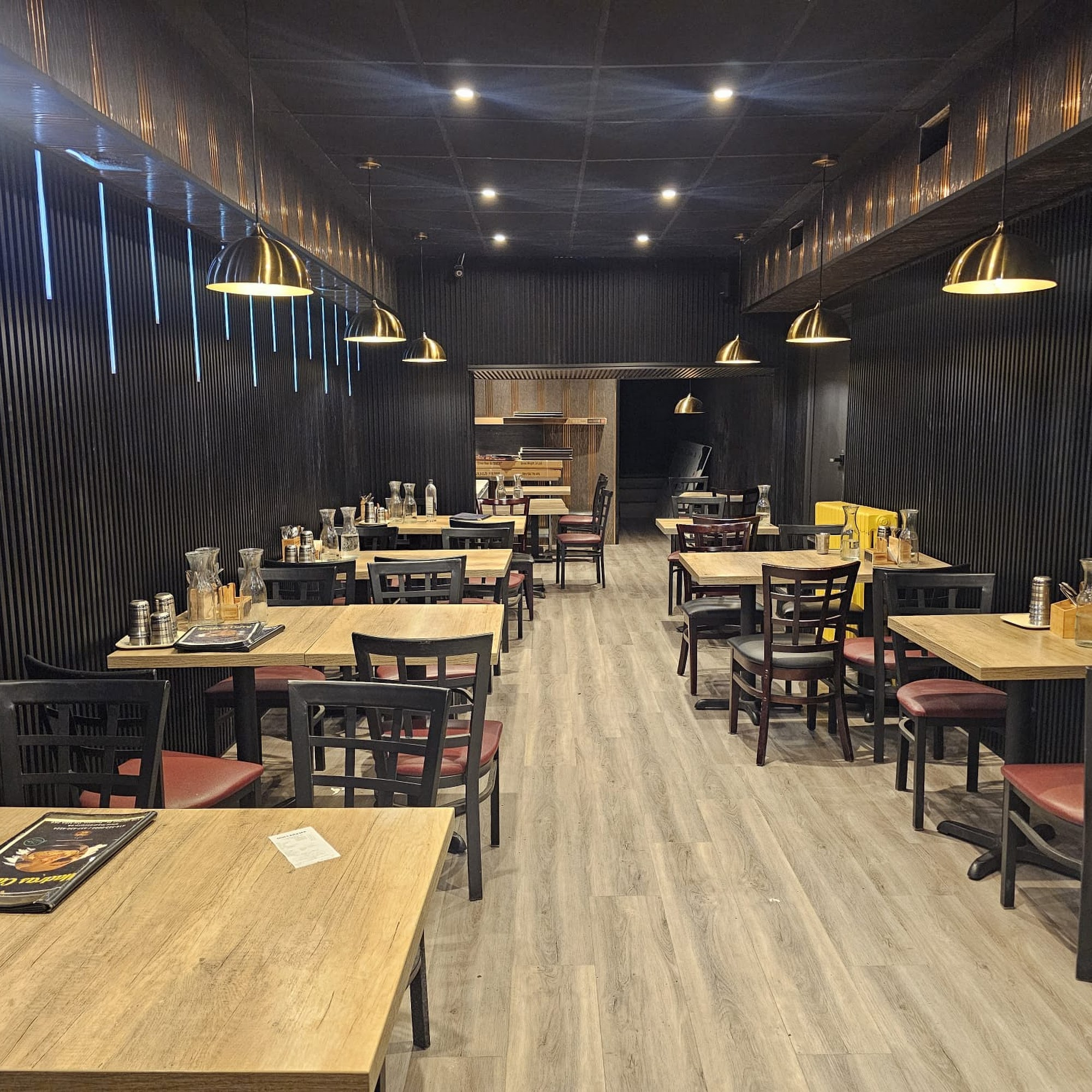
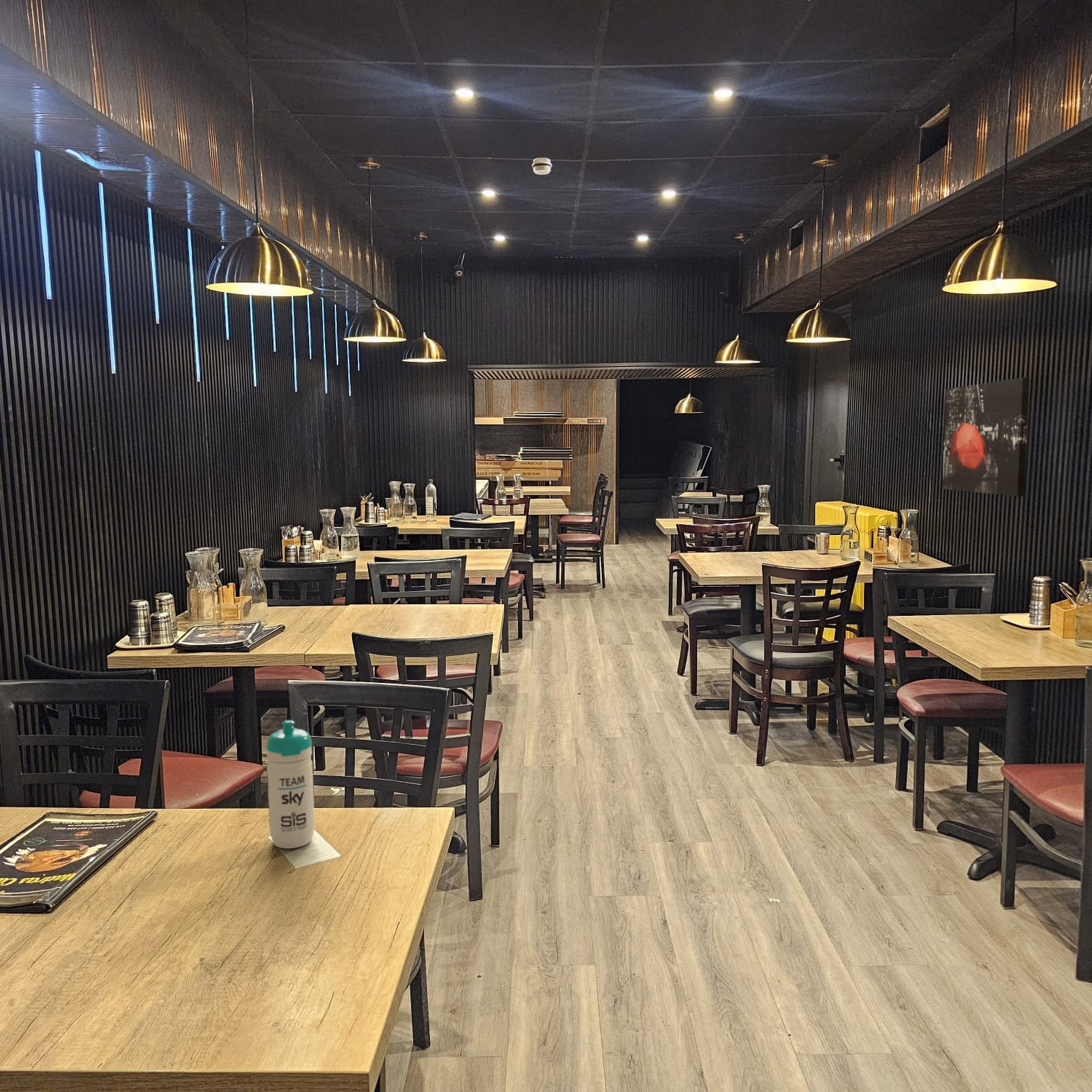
+ water bottle (290, 781)
+ wall art (982, 438)
+ smoke detector (542, 166)
